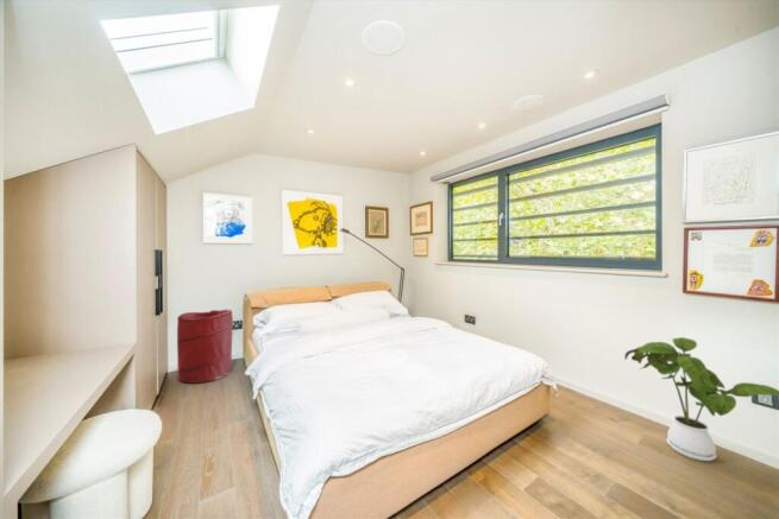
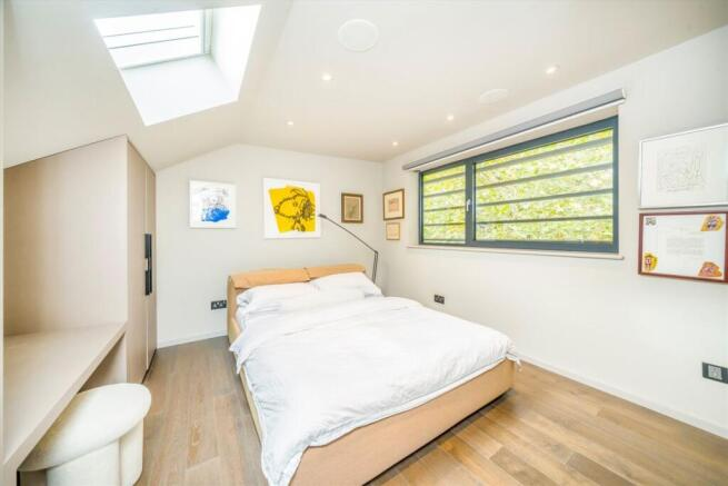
- laundry hamper (206, 342)
- house plant (695, 397)
